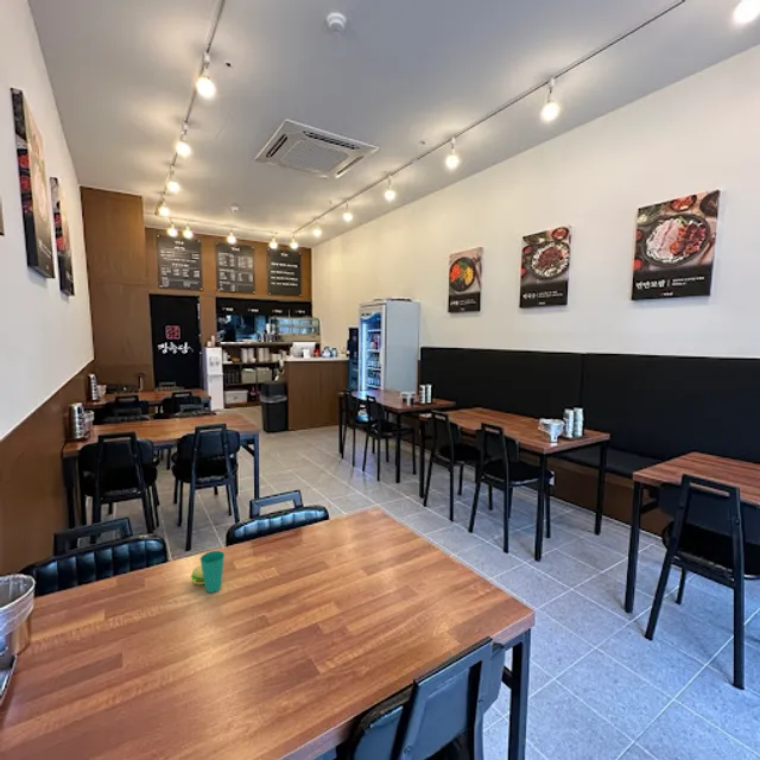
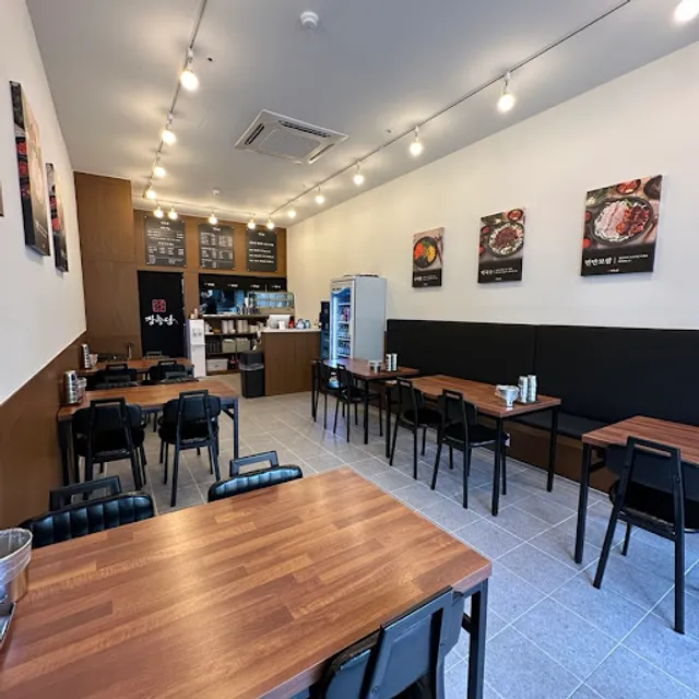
- cup (208, 568)
